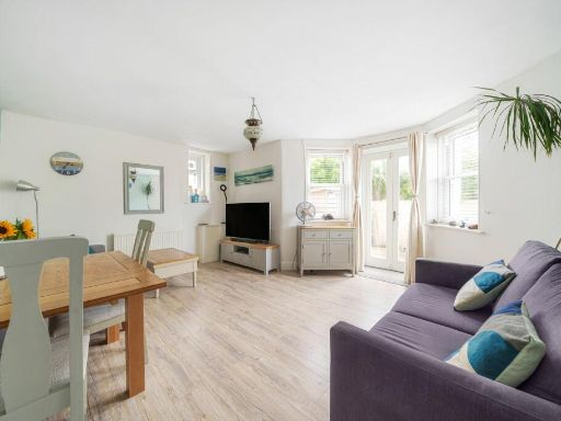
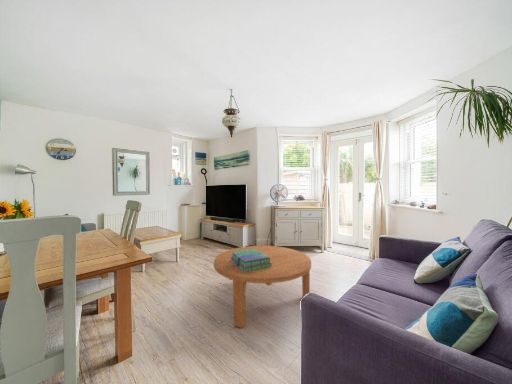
+ coffee table (262, 279)
+ stack of books (249, 258)
